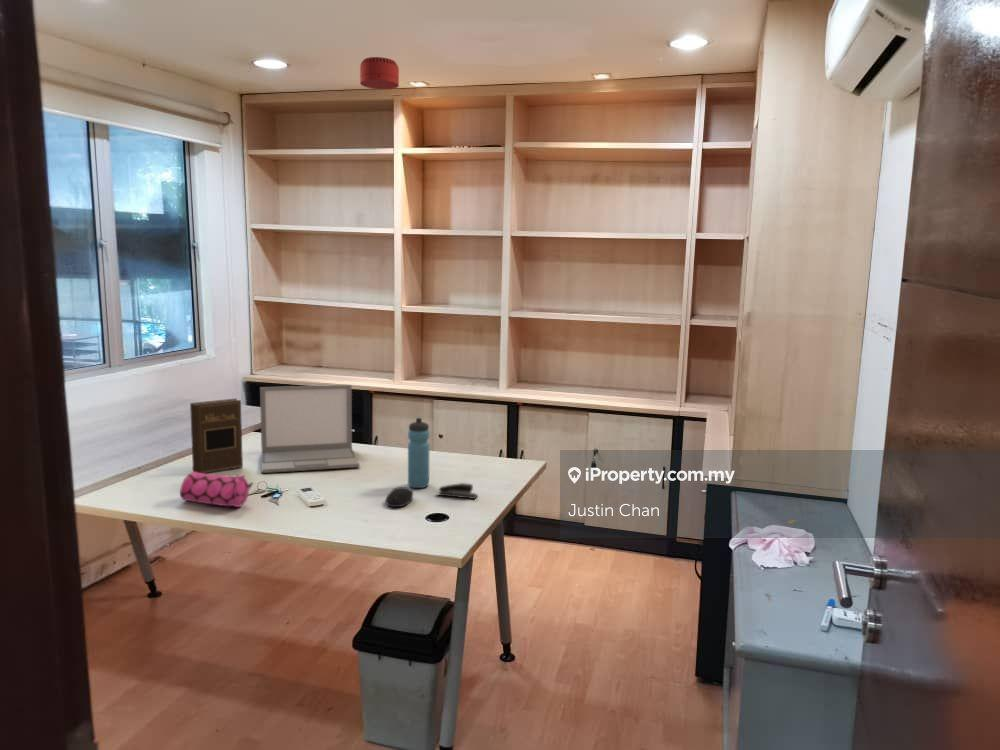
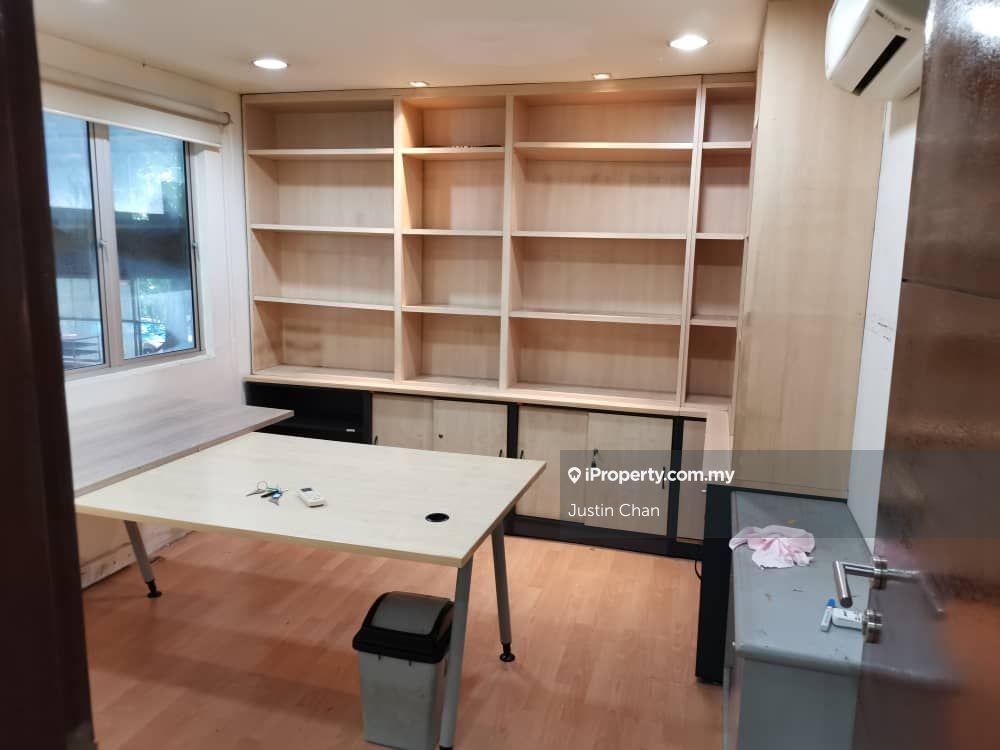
- smoke detector (379, 72)
- computer mouse (399, 495)
- stapler (457, 489)
- water bottle (418, 452)
- book (216, 435)
- pencil case (214, 487)
- laptop (308, 426)
